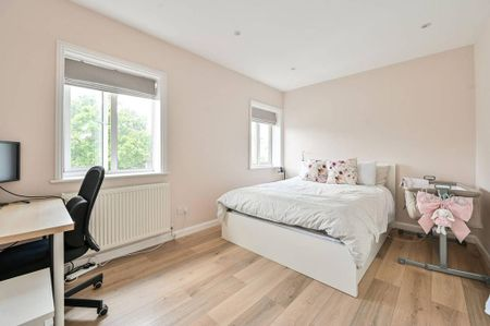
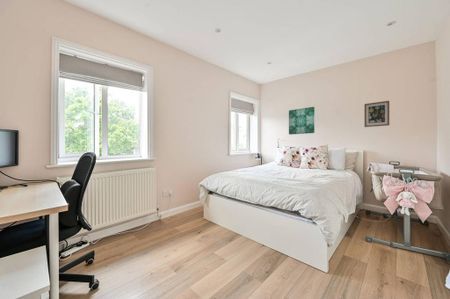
+ wall art (301, 121)
+ wall art (376, 114)
